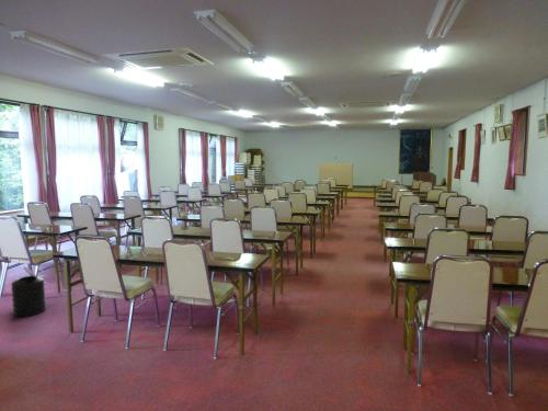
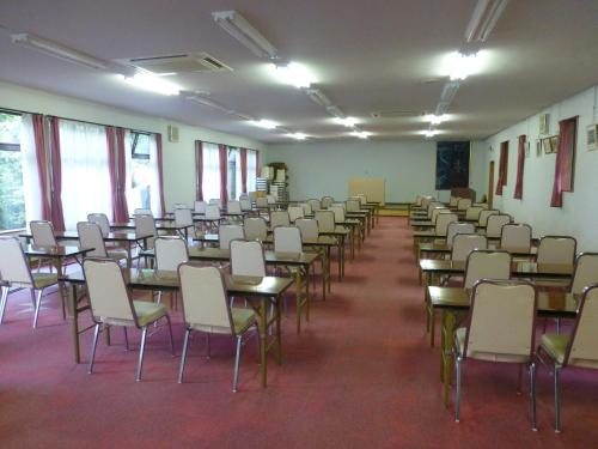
- trash can (27, 289)
